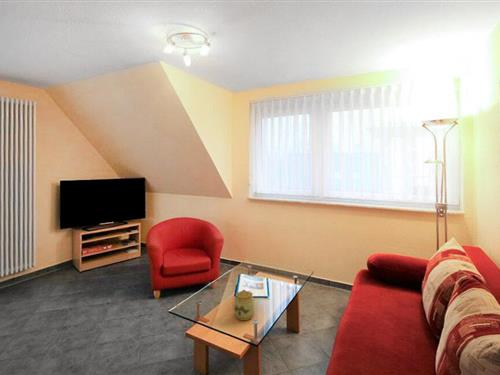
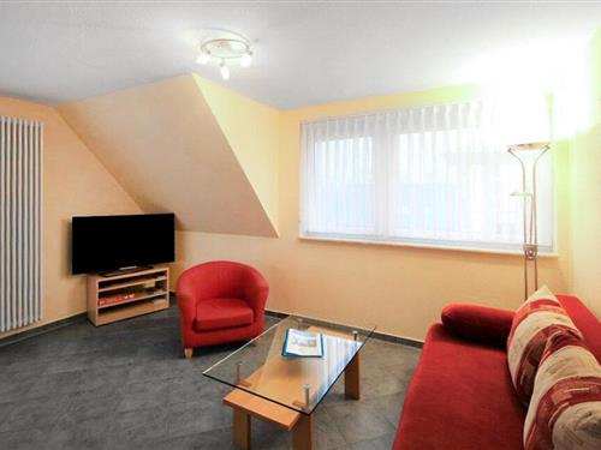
- jar (244, 302)
